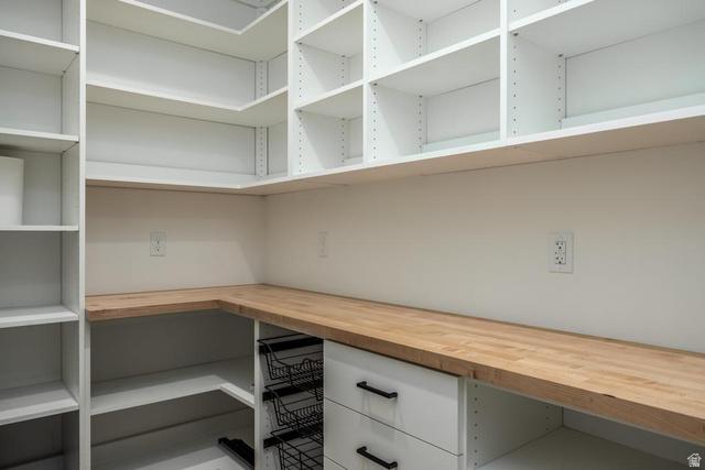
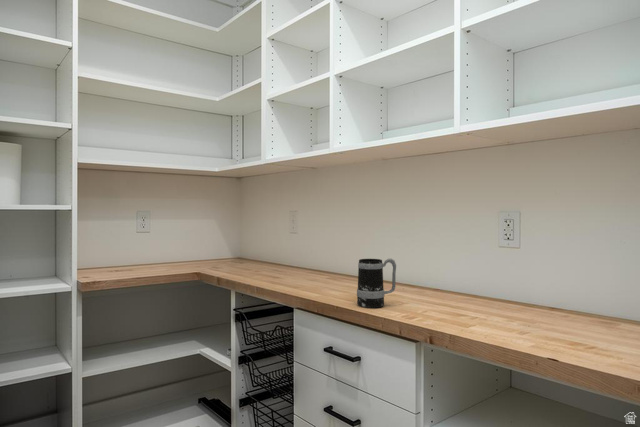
+ mug (376, 281)
